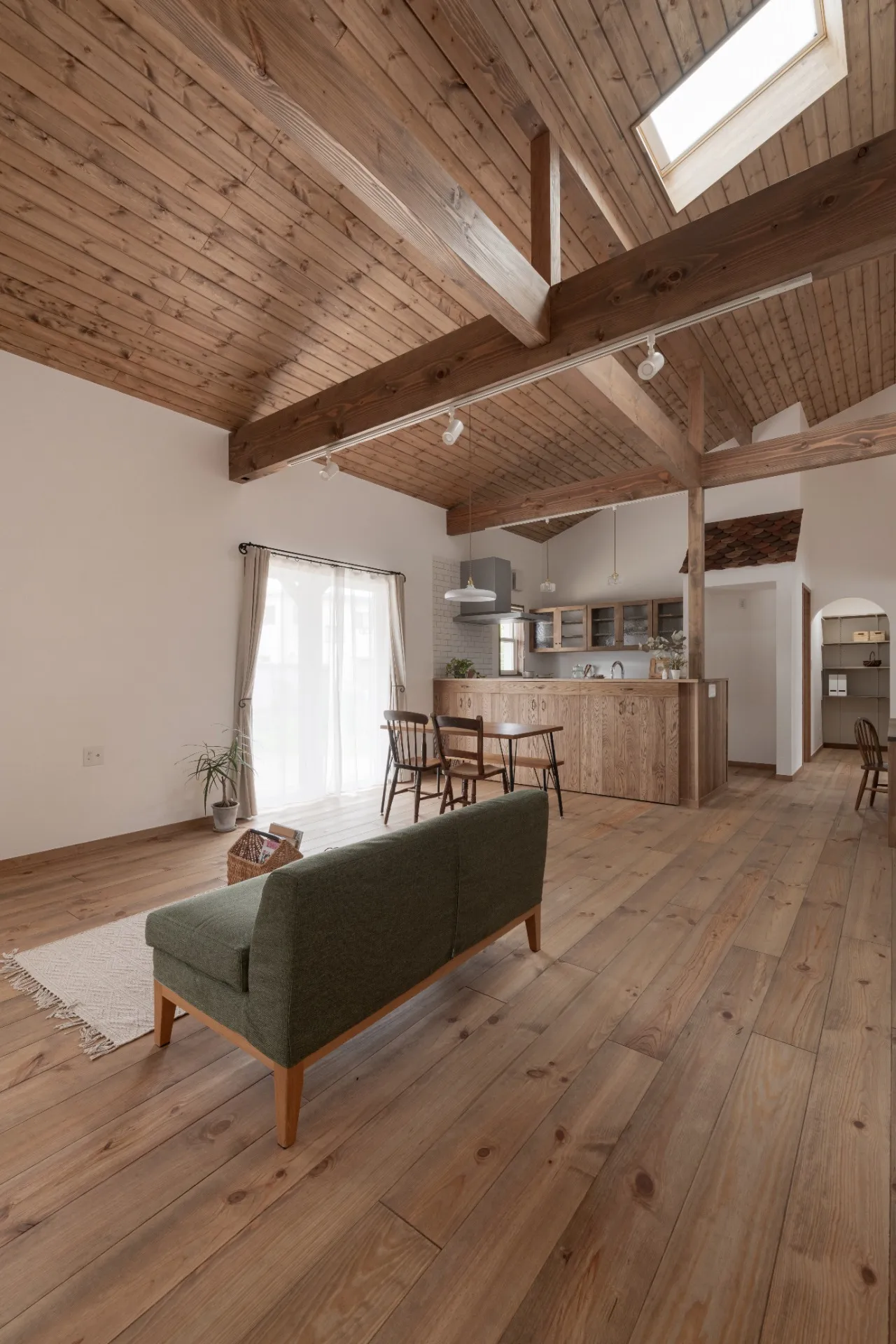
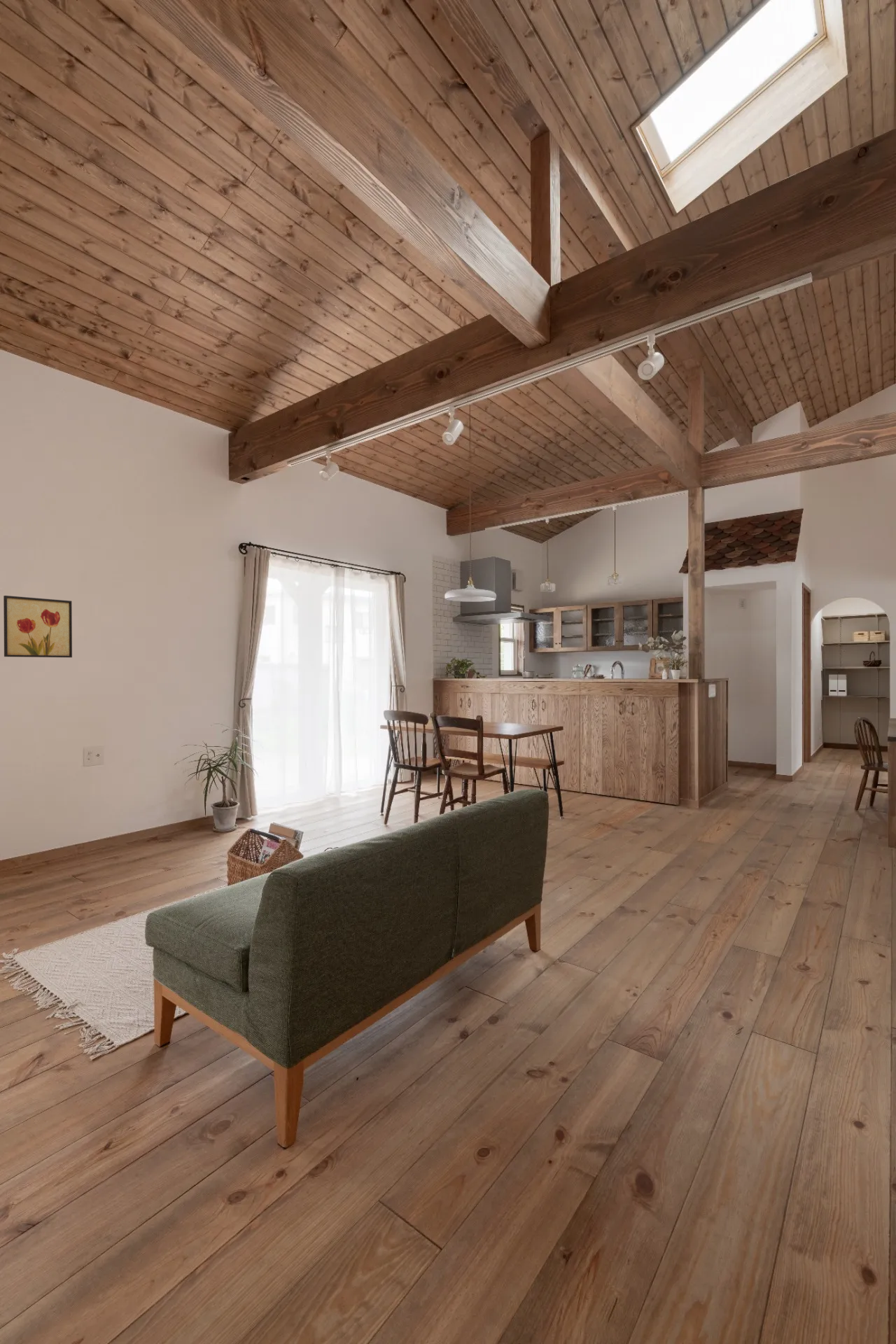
+ wall art (38, 627)
